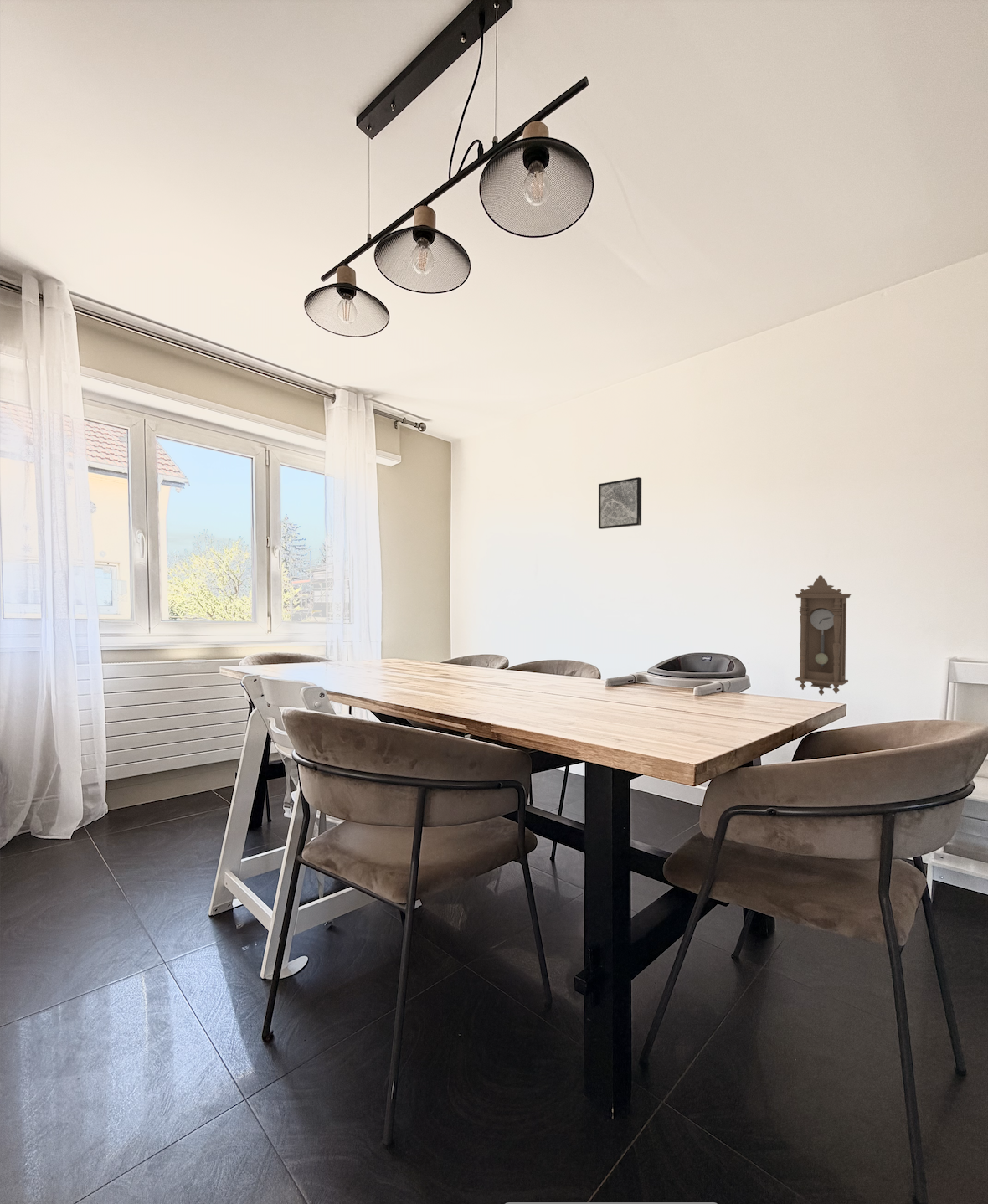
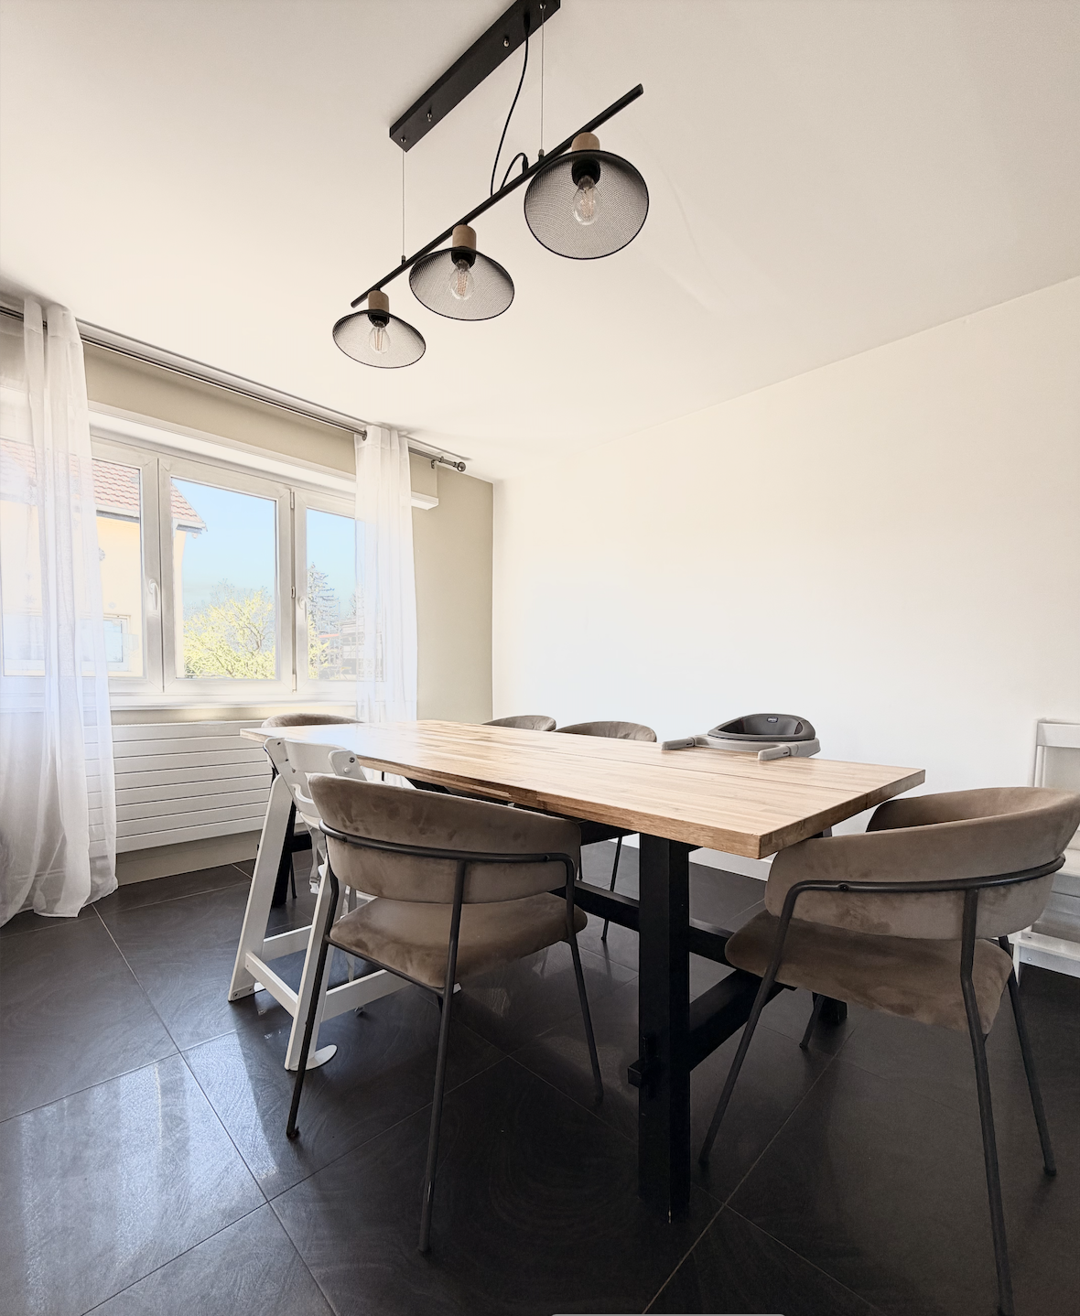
- wall art (619, 504)
- pendulum clock (822, 635)
